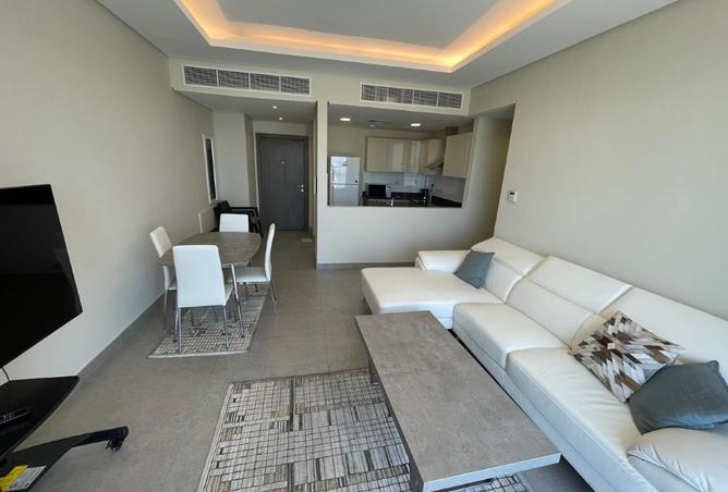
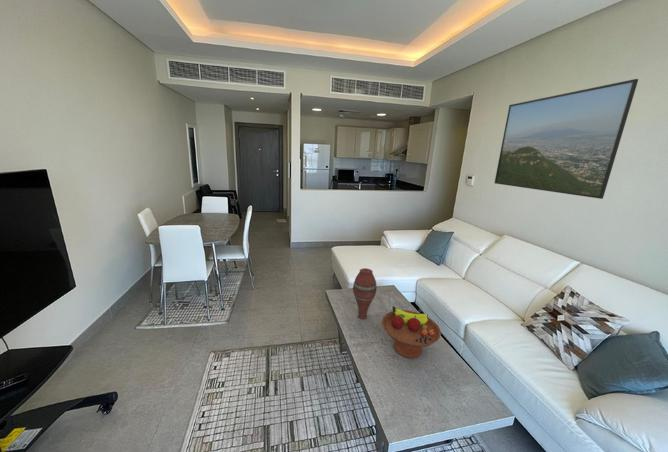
+ vase (364, 293)
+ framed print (548, 144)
+ fruit bowl (409, 333)
